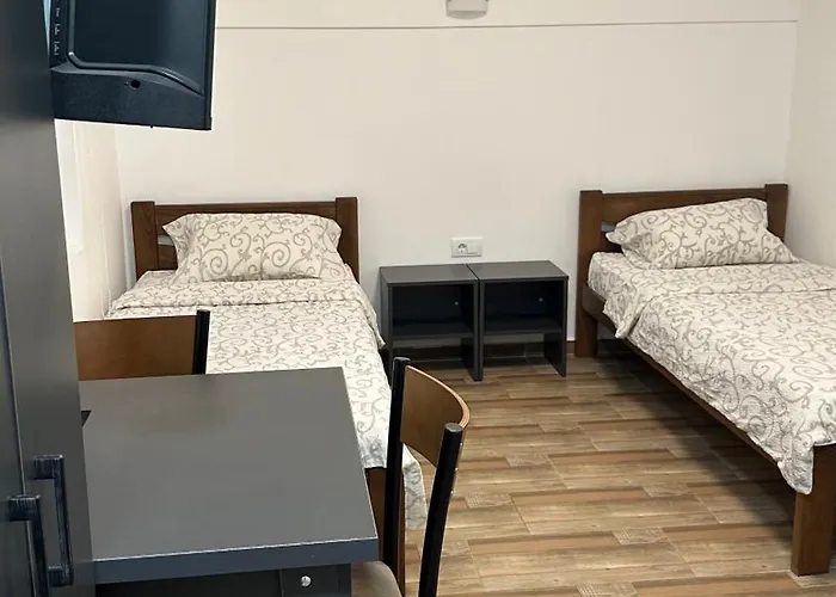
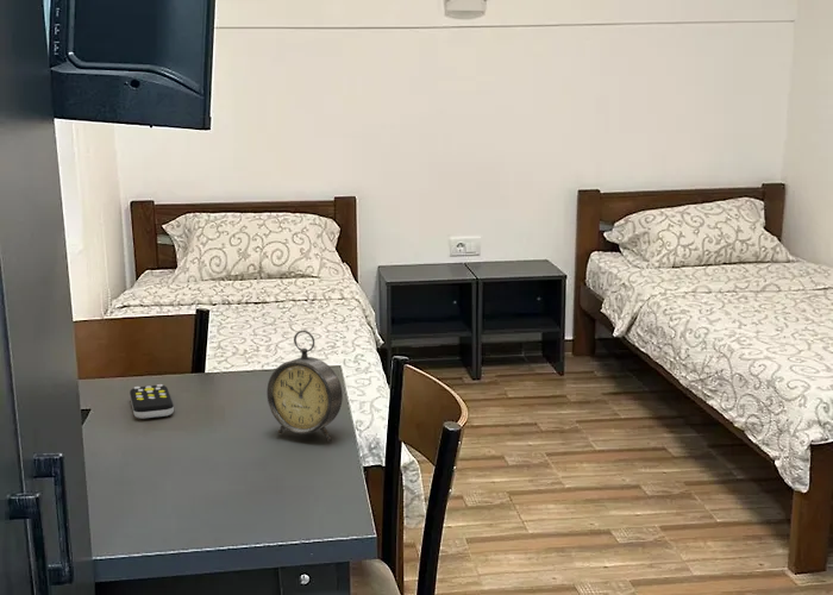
+ alarm clock (306, 383)
+ remote control (151, 400)
